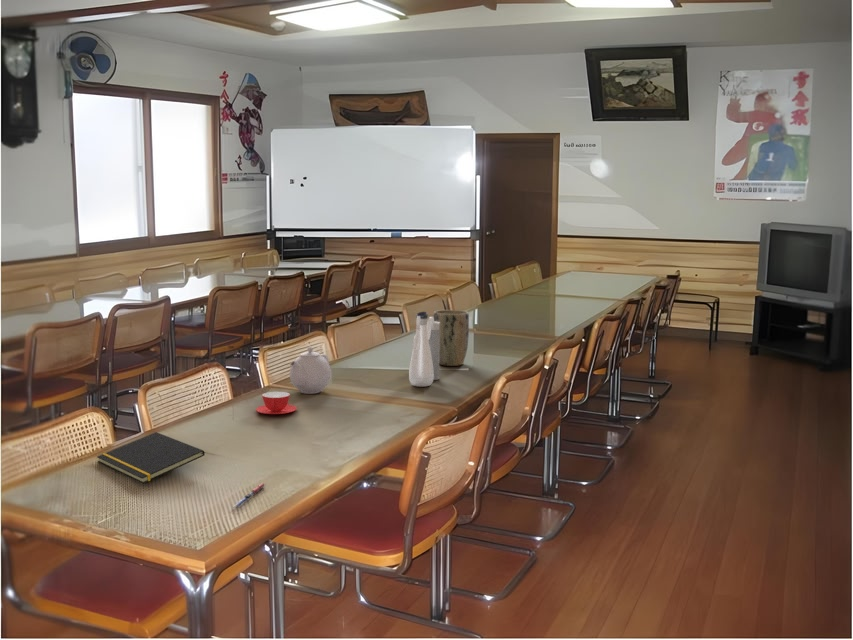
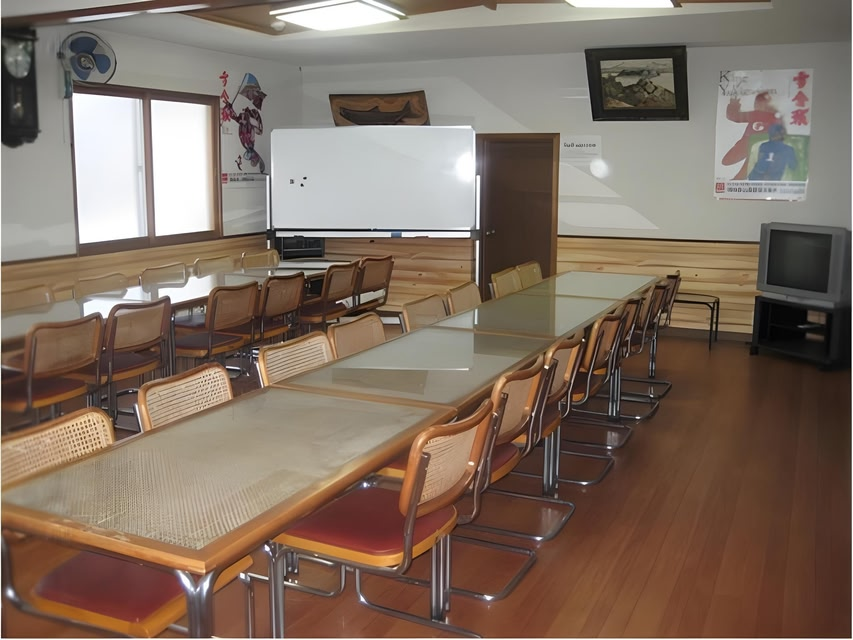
- water bottle (424, 347)
- pen (249, 494)
- teacup (276, 402)
- teapot (310, 369)
- notepad (150, 456)
- plant pot (450, 337)
